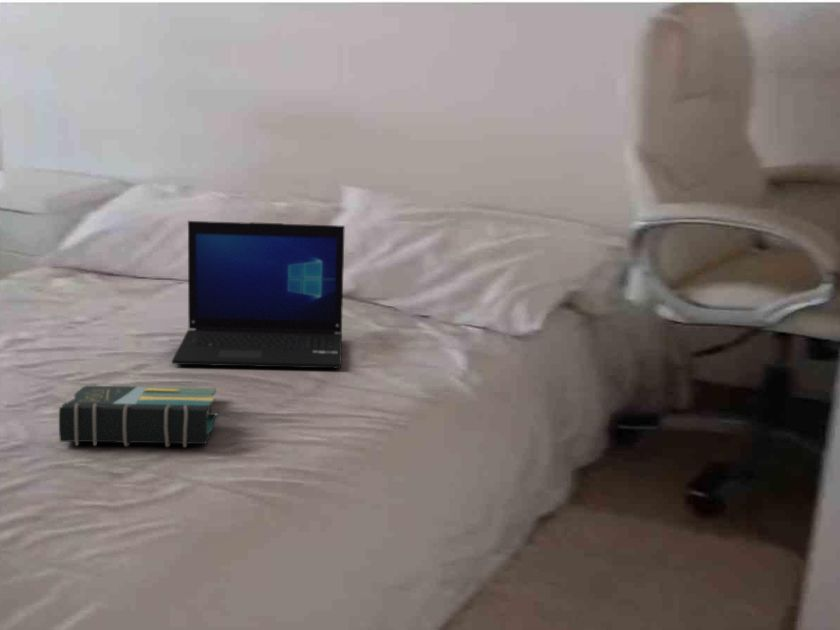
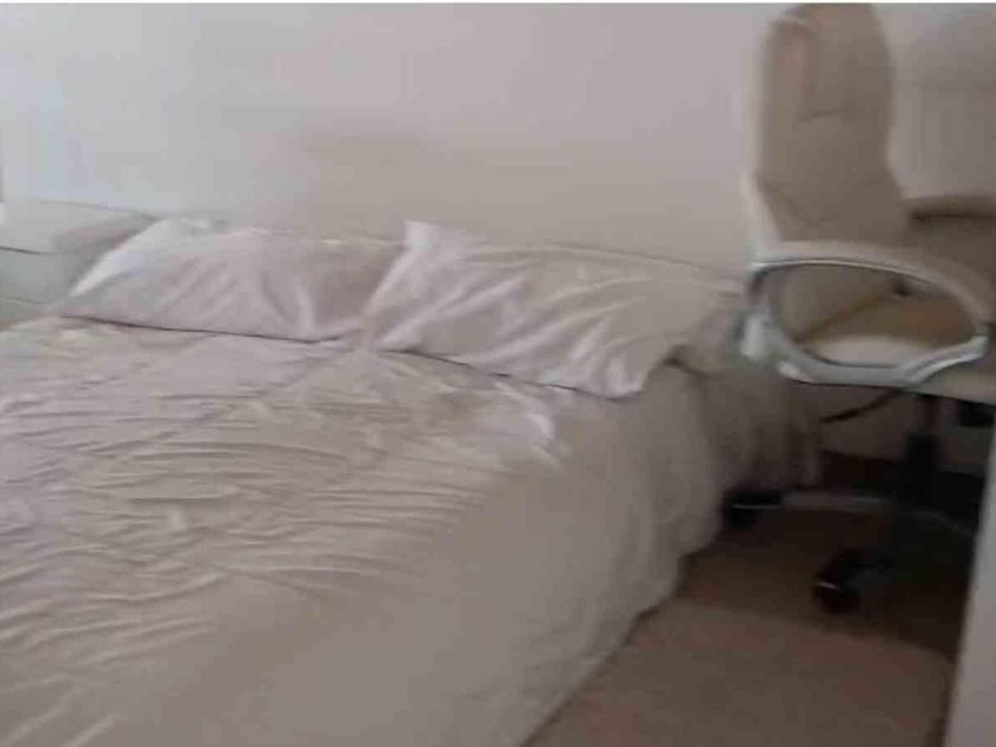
- notebook (142, 411)
- laptop (262, 292)
